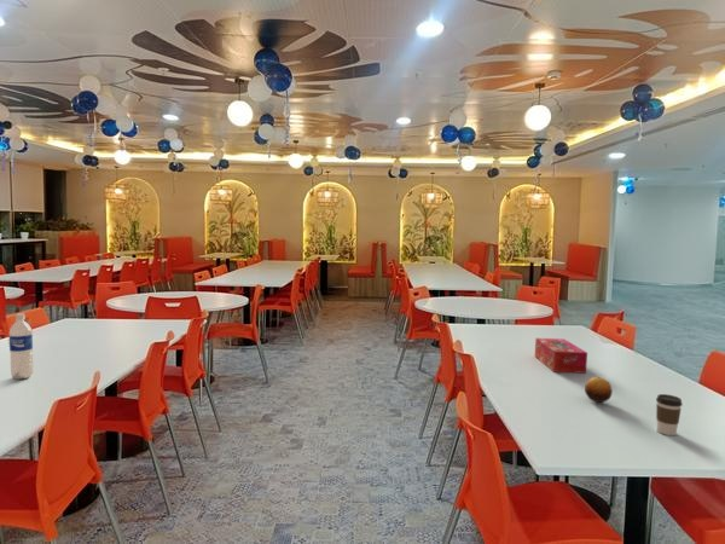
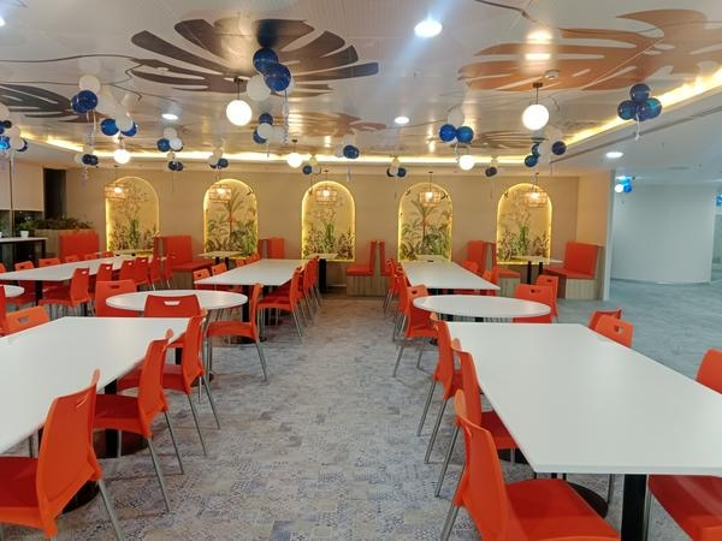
- coffee cup (667, 415)
- tissue box (559, 354)
- fruit (598, 389)
- water bottle (21, 346)
